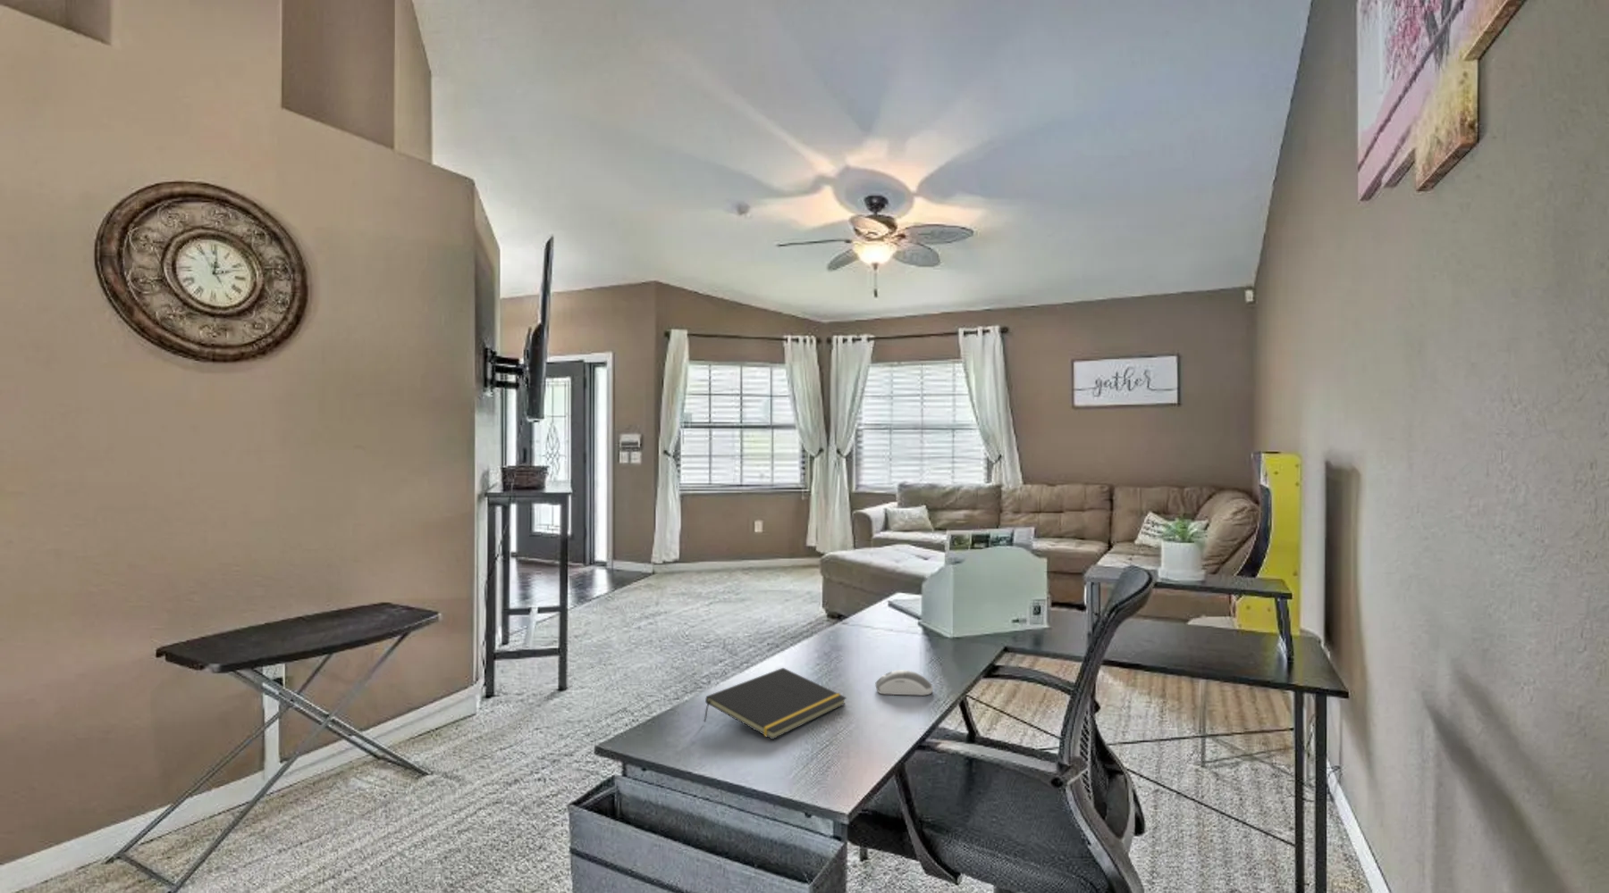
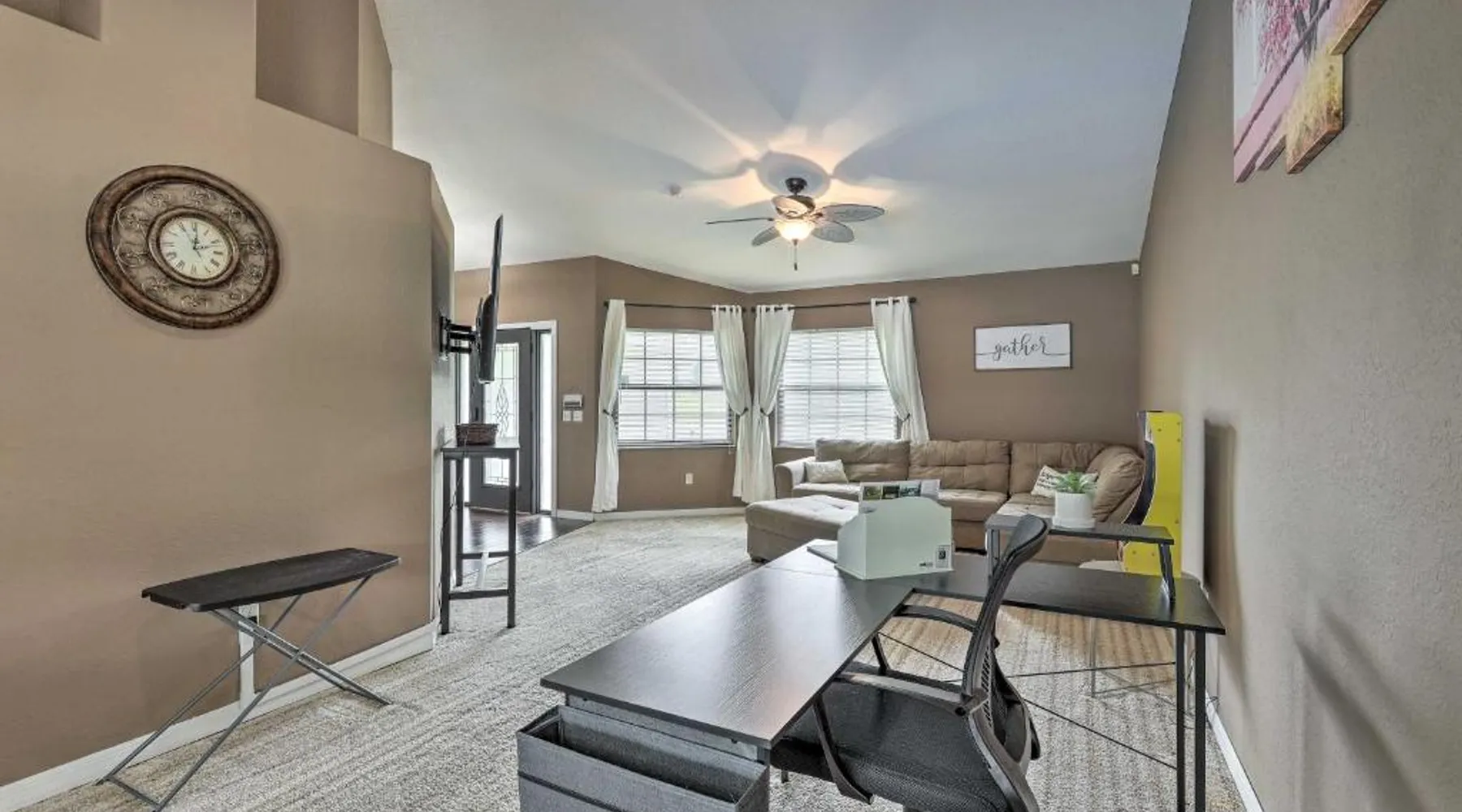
- computer mouse (904, 681)
- notepad (778, 701)
